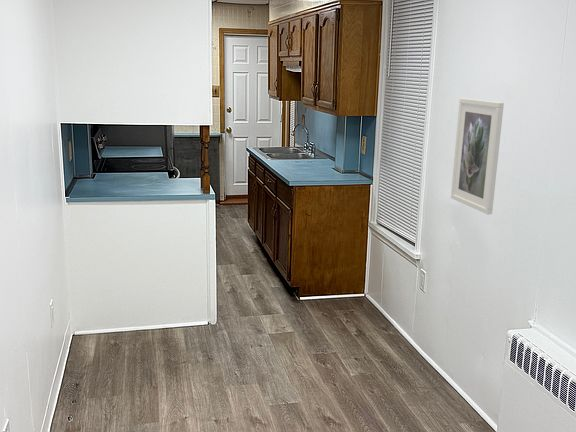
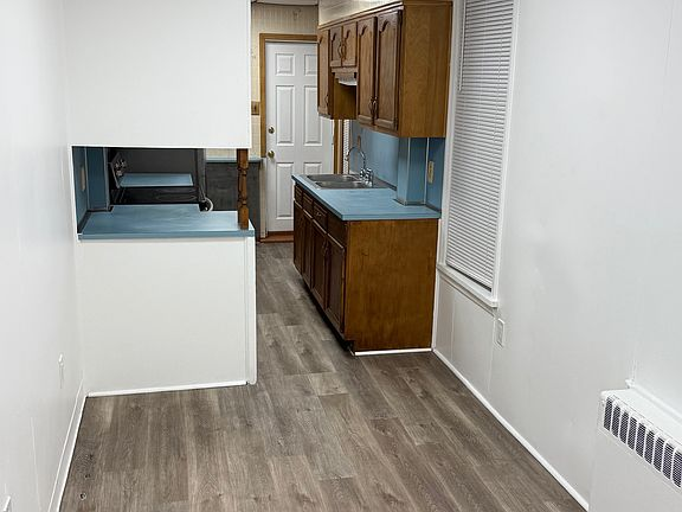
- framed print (475, 154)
